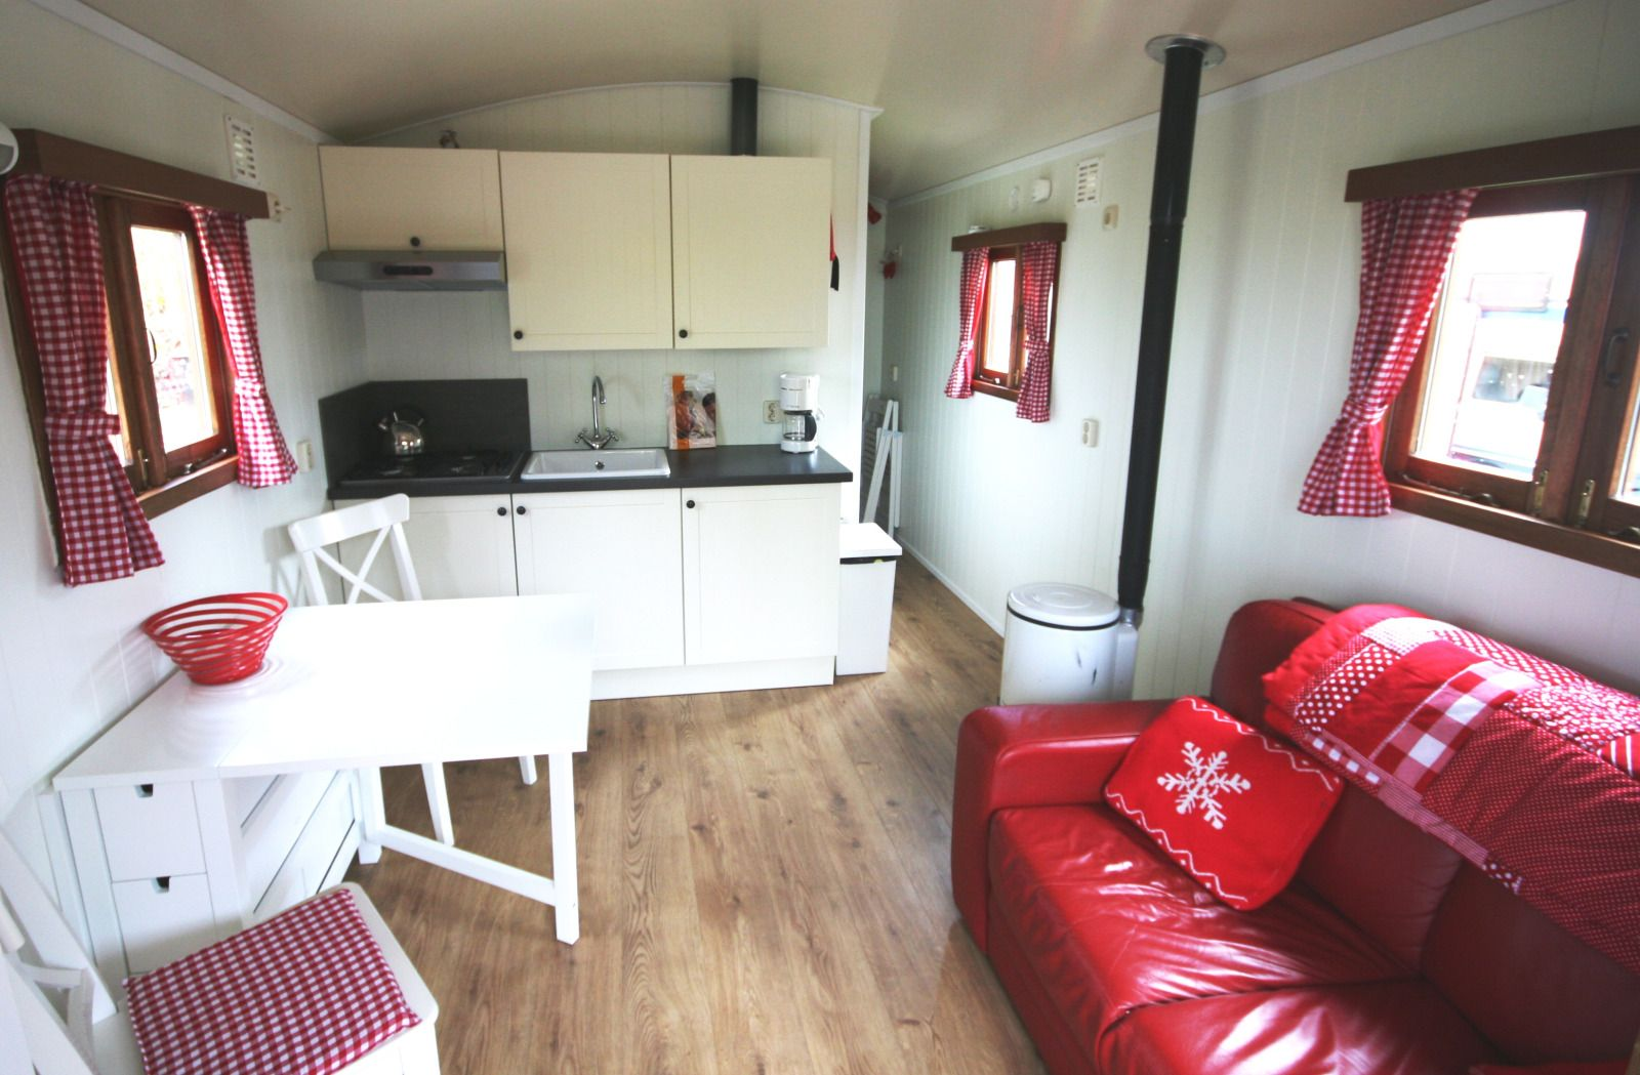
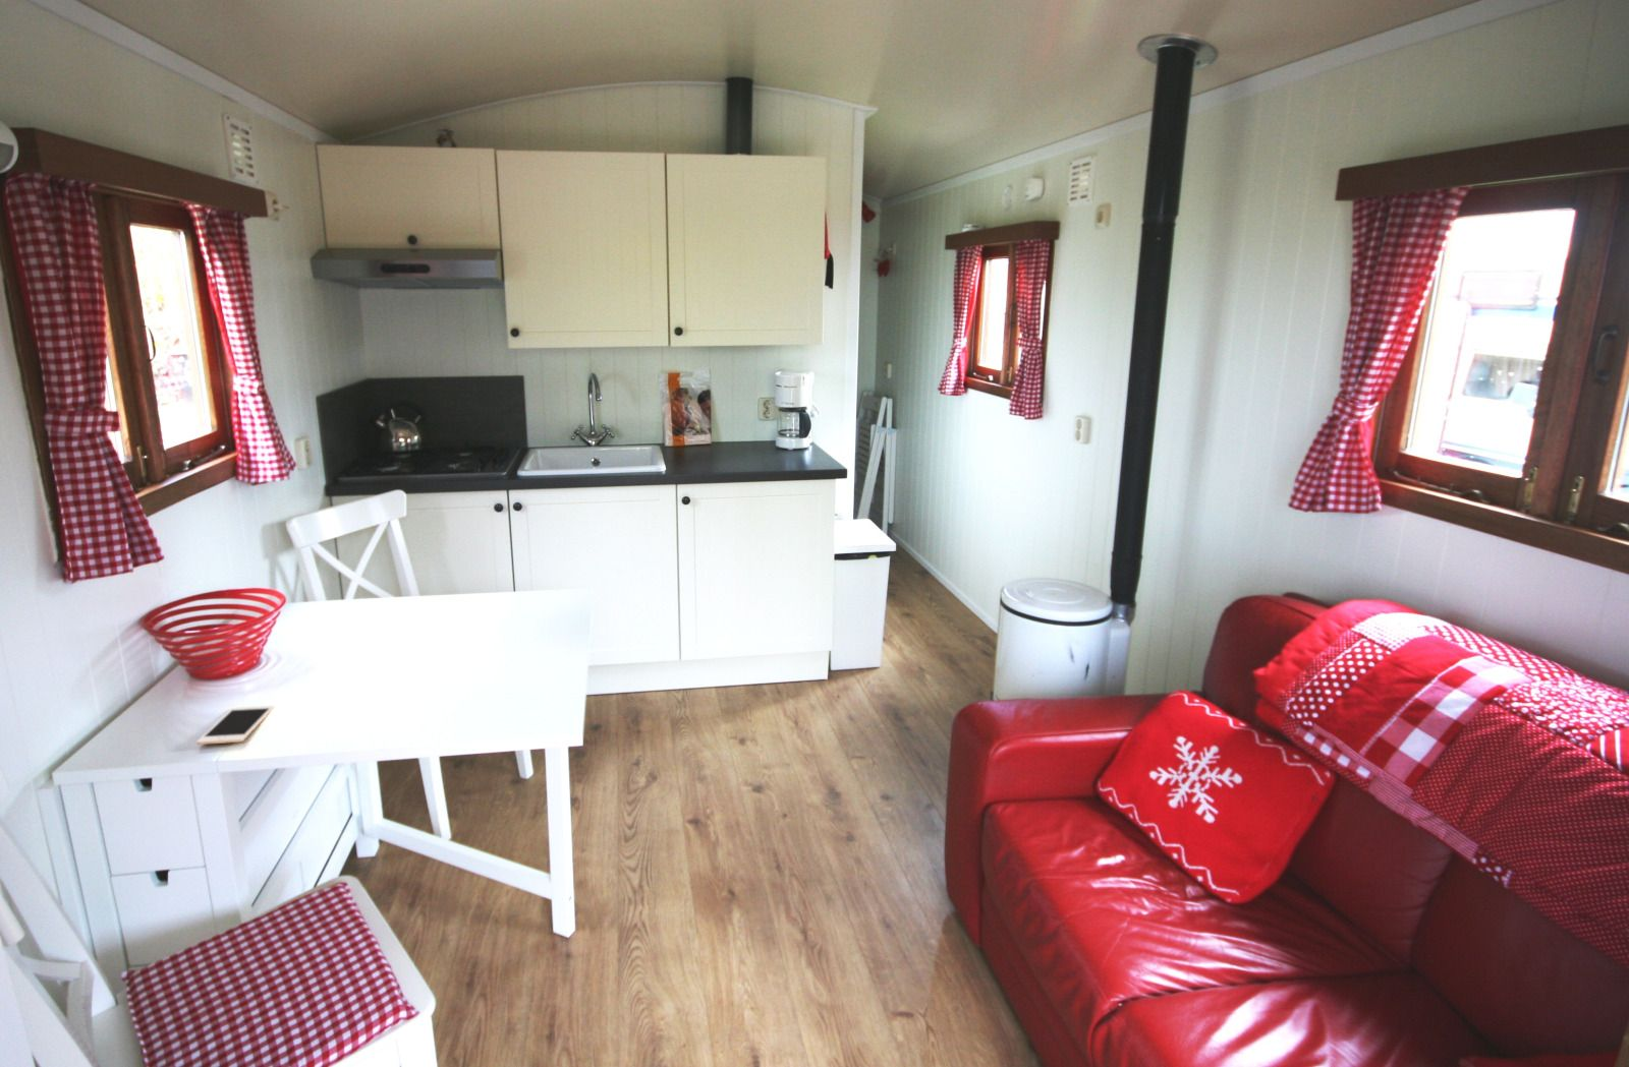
+ cell phone (237, 723)
